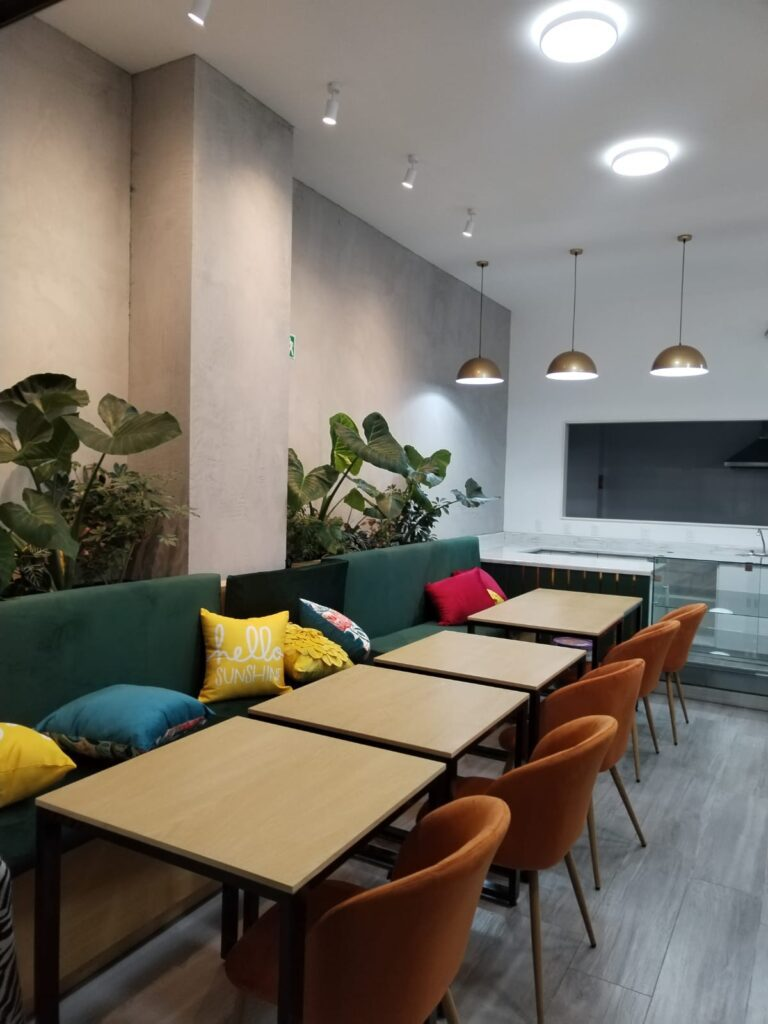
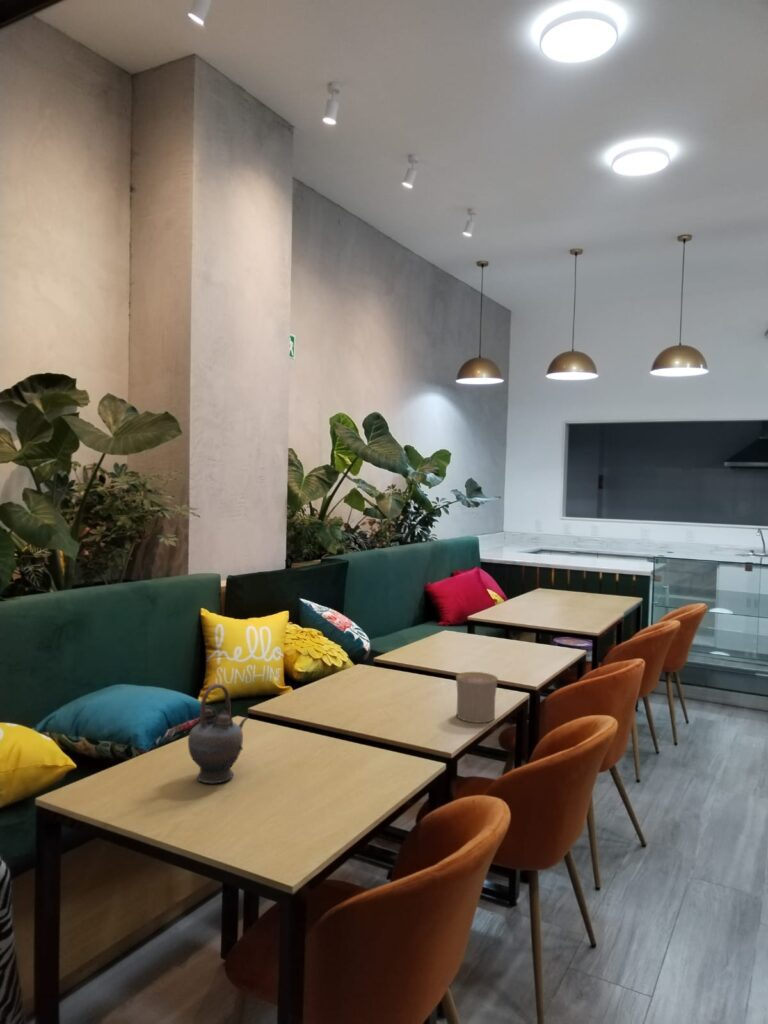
+ cup (476, 696)
+ teapot (221, 730)
